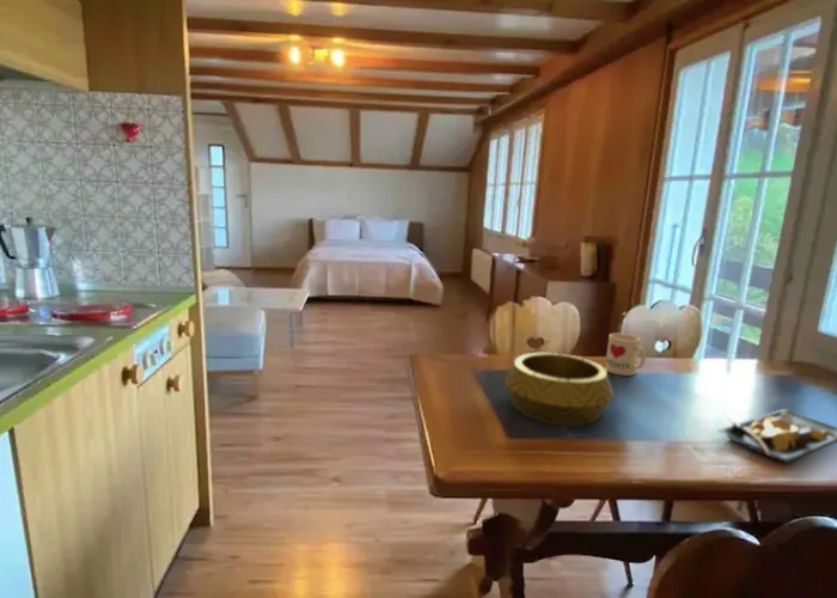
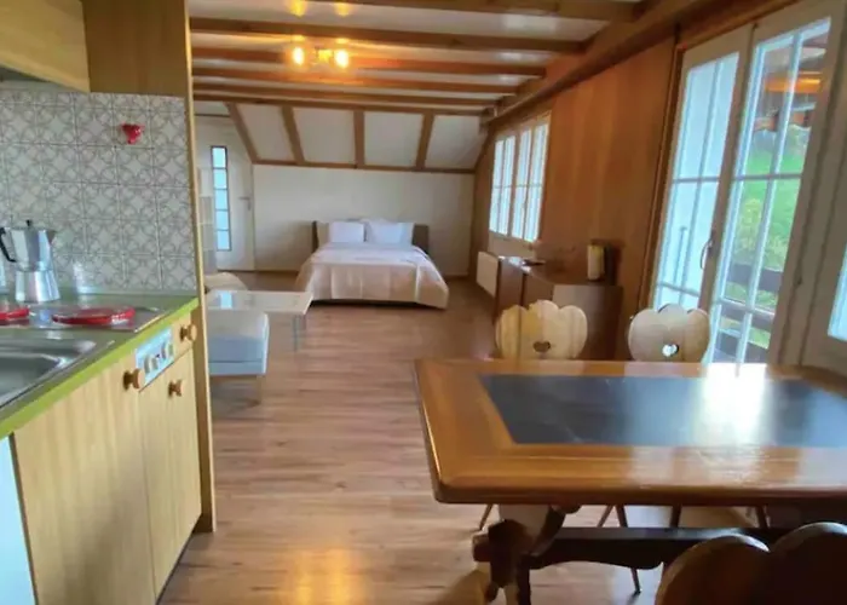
- mug (627, 355)
- plate (777, 425)
- decorative bowl (557, 386)
